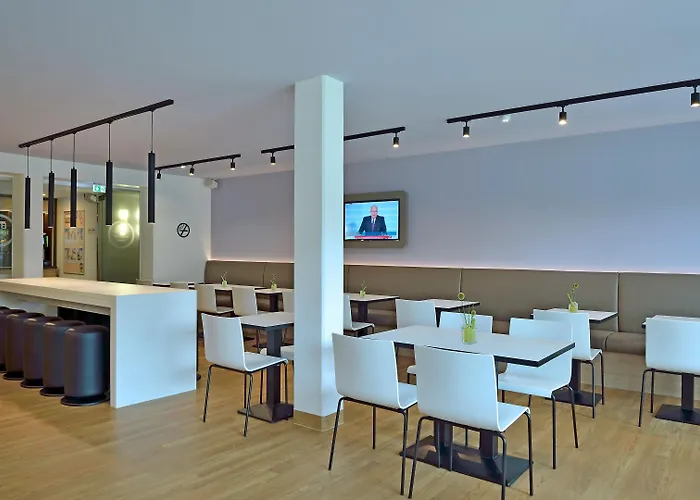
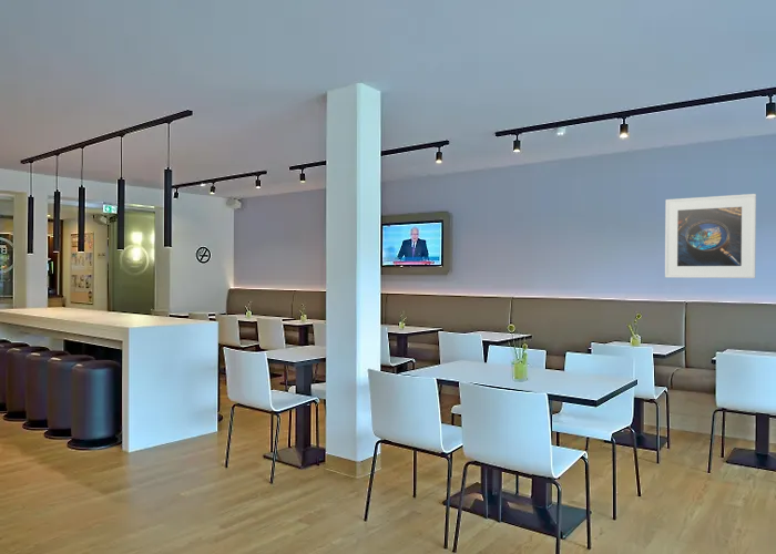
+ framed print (708, 237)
